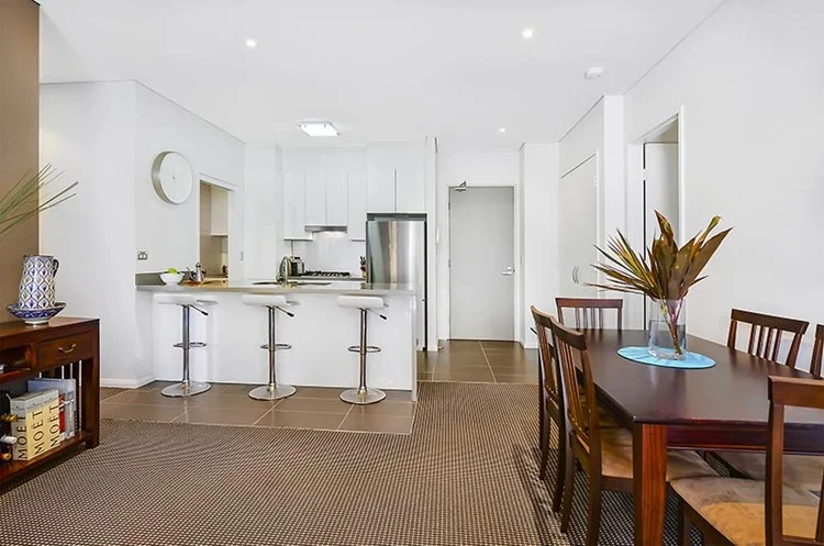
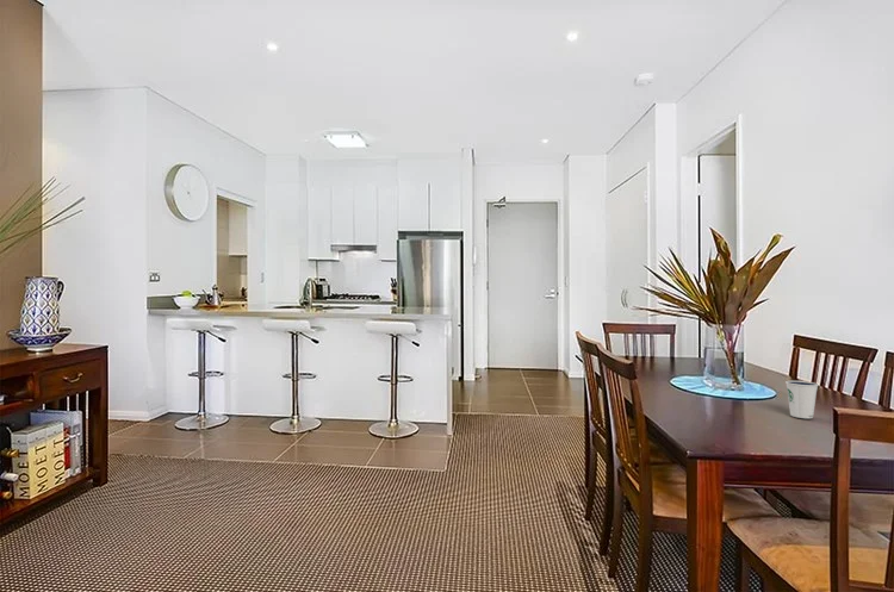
+ dixie cup (801, 399)
